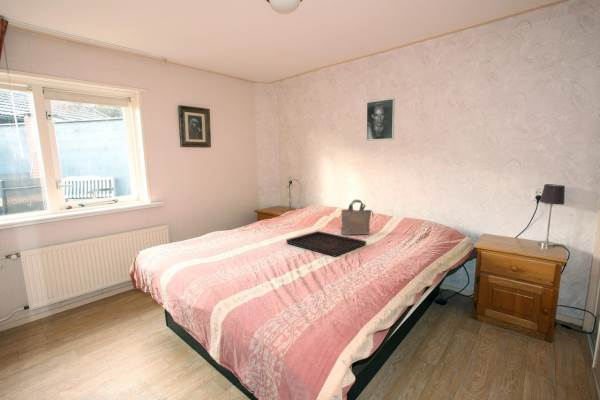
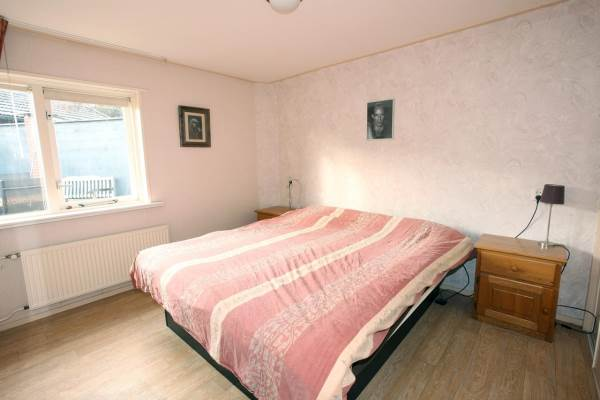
- serving tray (325, 242)
- tote bag (357, 216)
